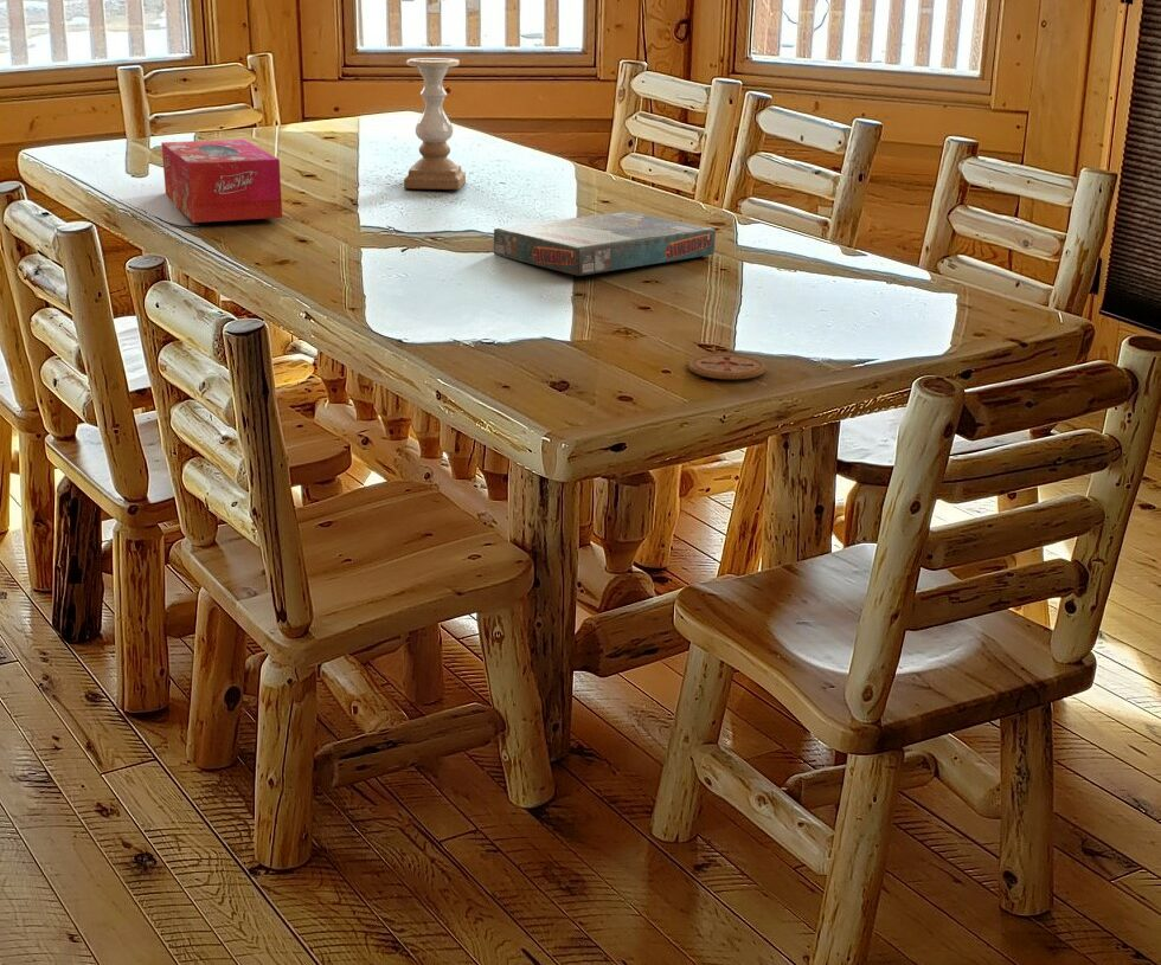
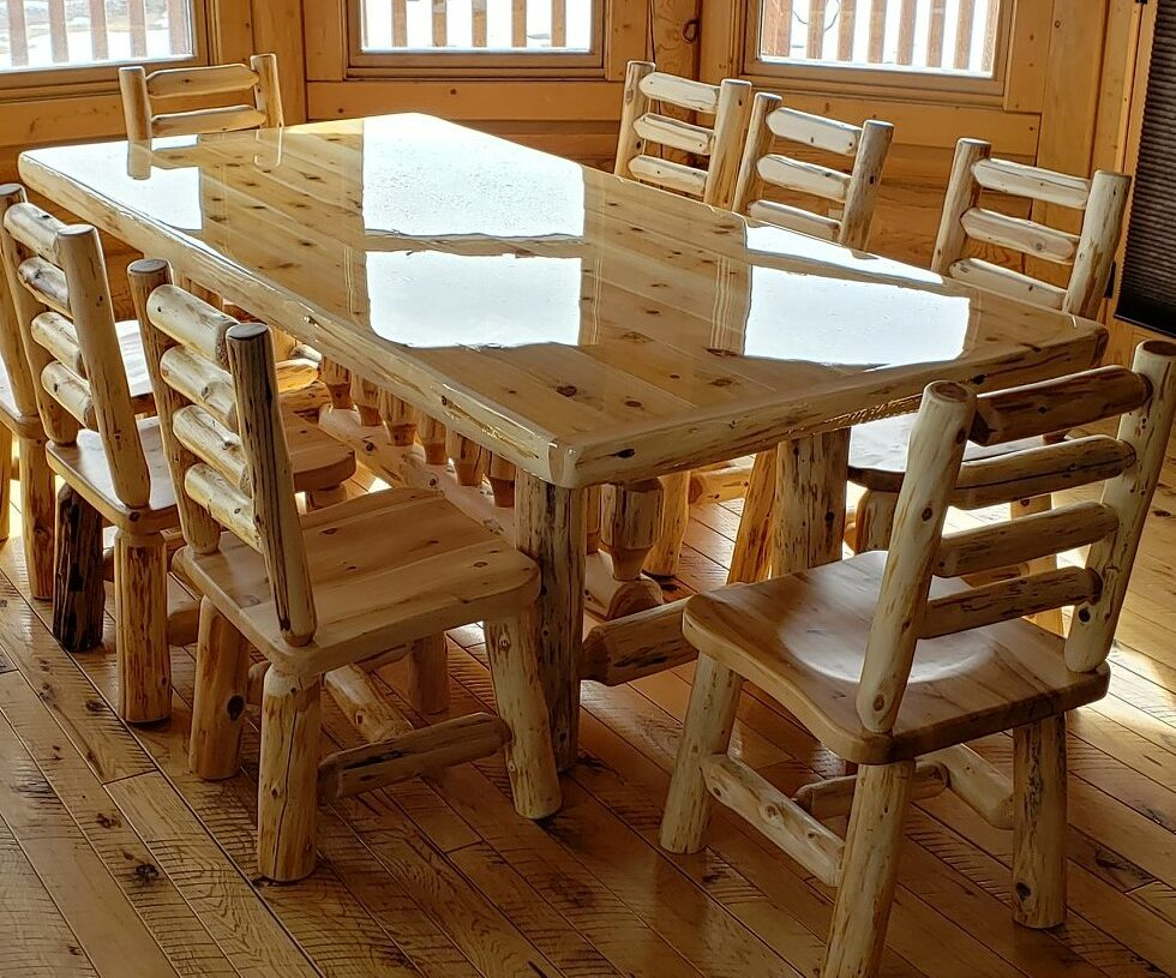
- candle holder (434, 123)
- board game (604, 240)
- coaster (726, 366)
- tissue box (219, 179)
